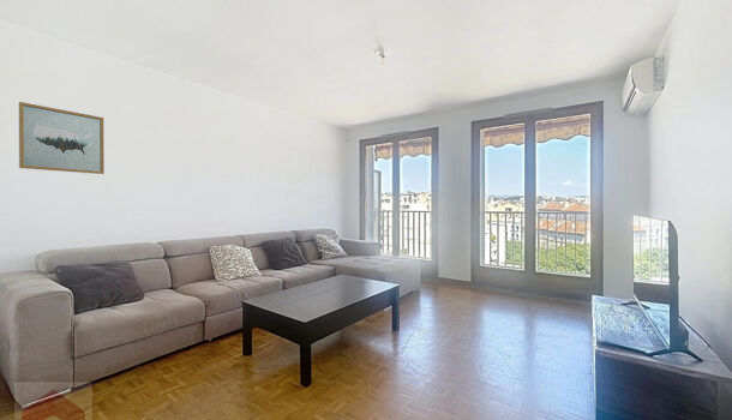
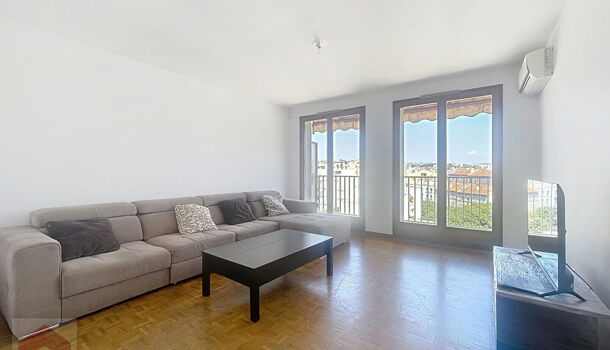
- wall art (64, 140)
